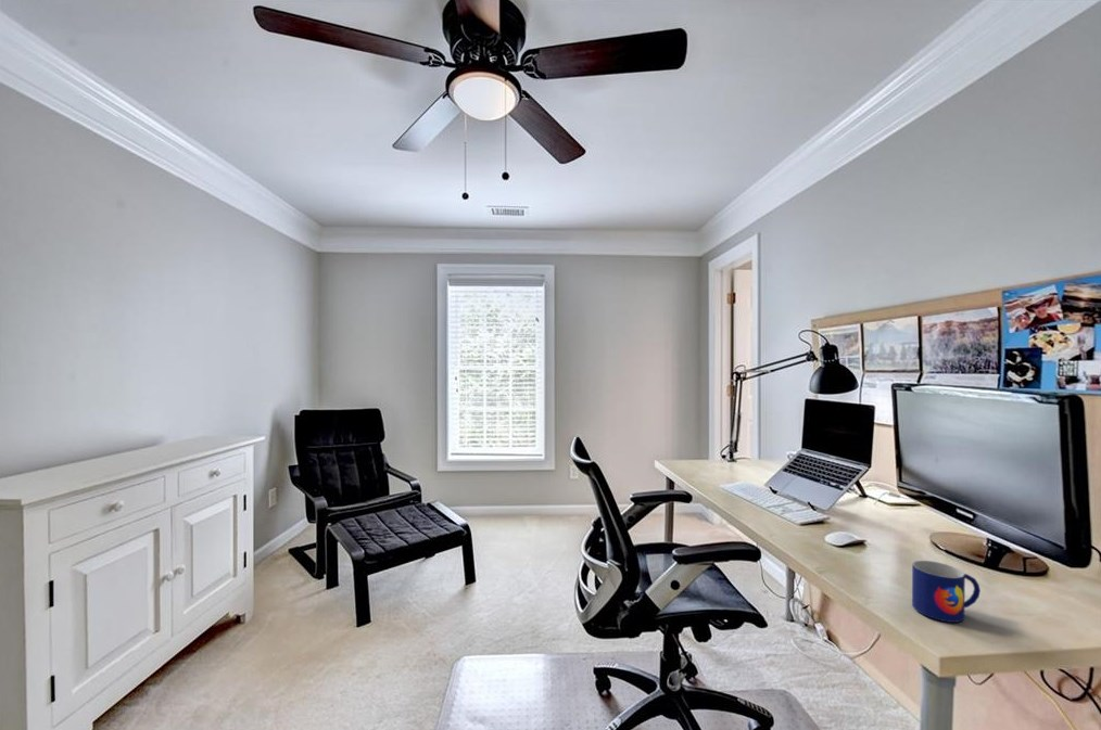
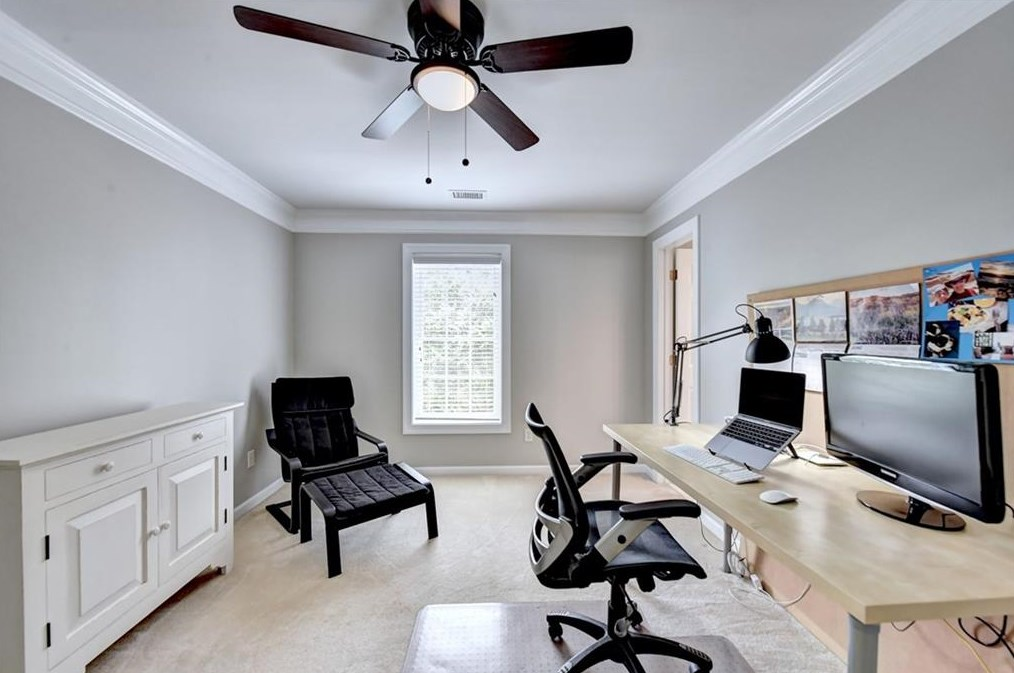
- mug (947, 590)
